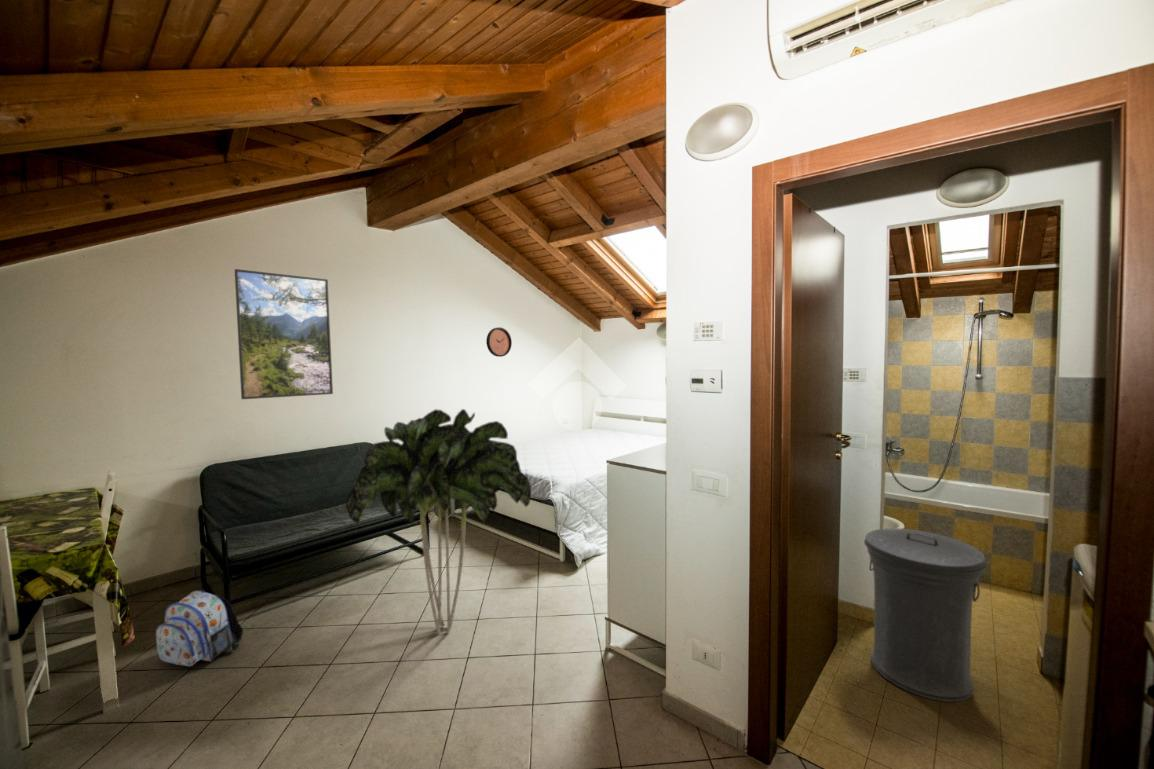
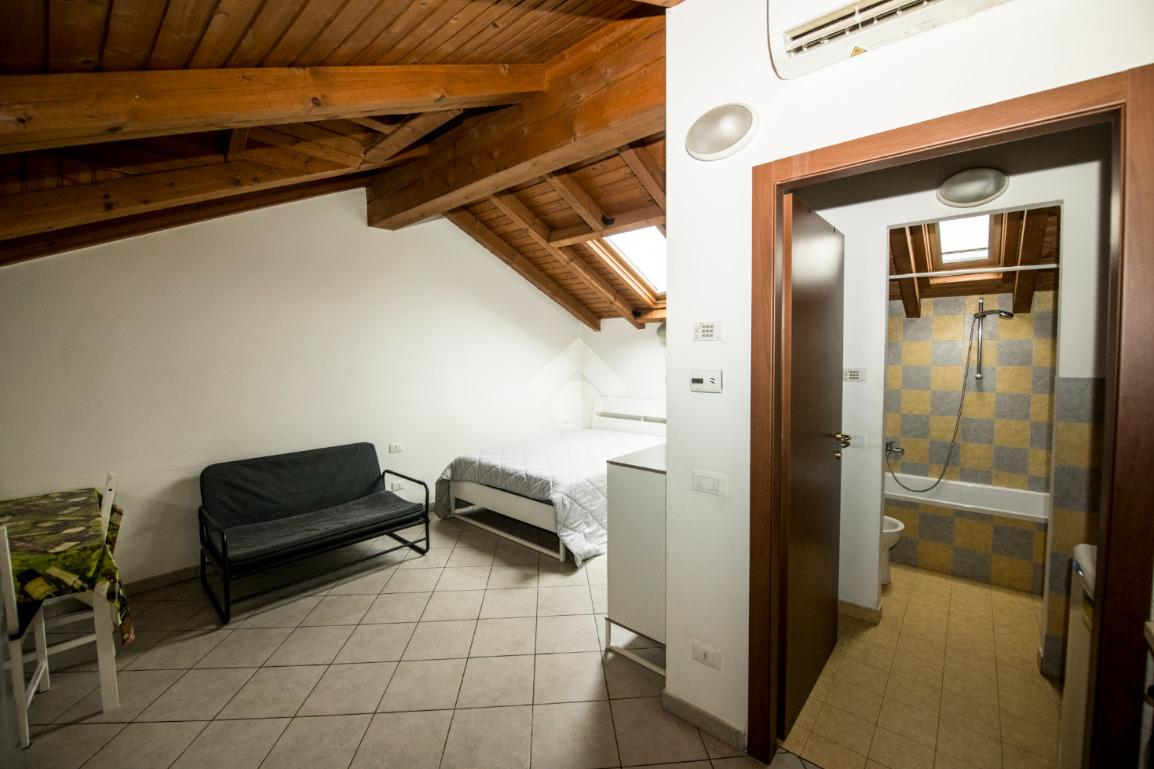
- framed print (287, 335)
- indoor plant (440, 521)
- trash can (920, 603)
- clock (499, 342)
- backpack (194, 626)
